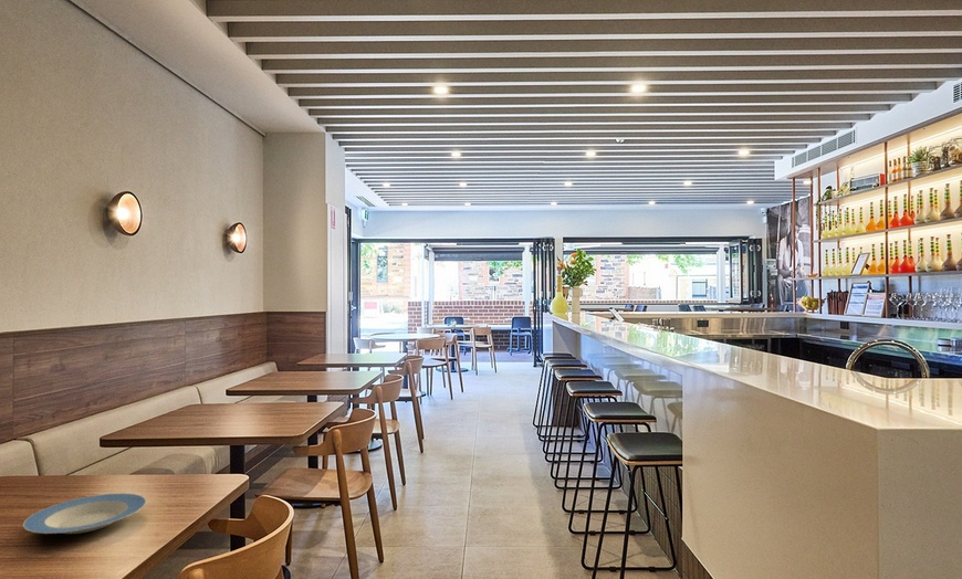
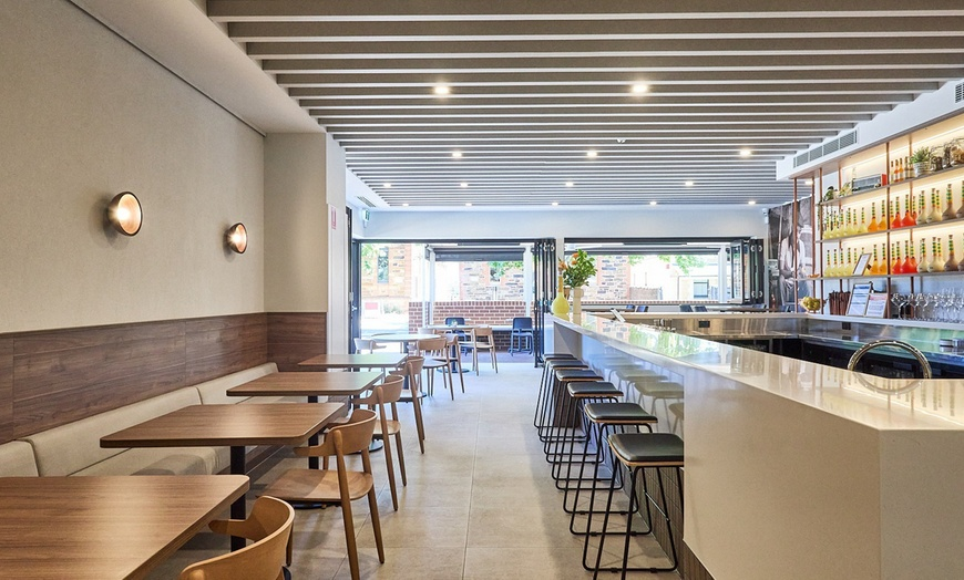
- plate (87, 517)
